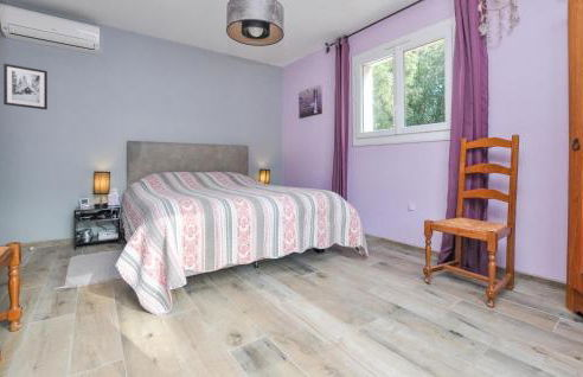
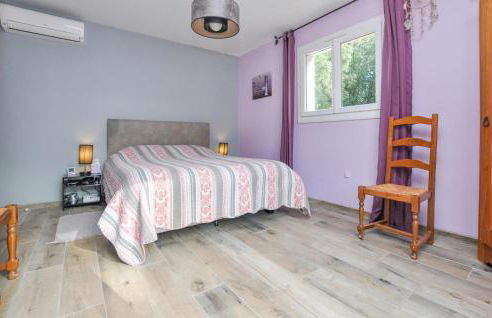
- wall art (26, 87)
